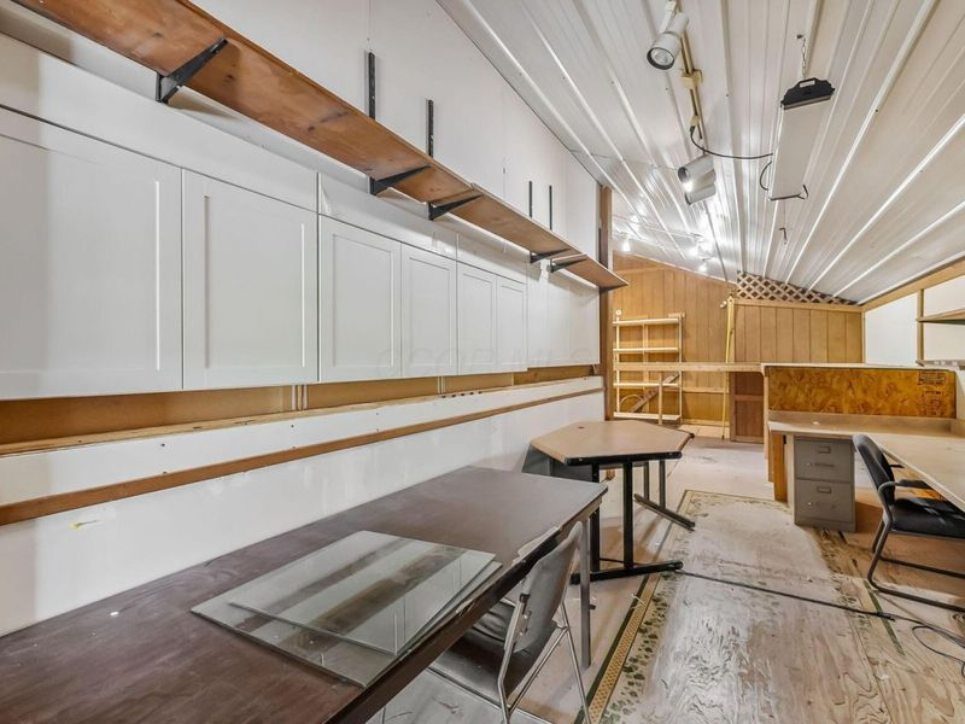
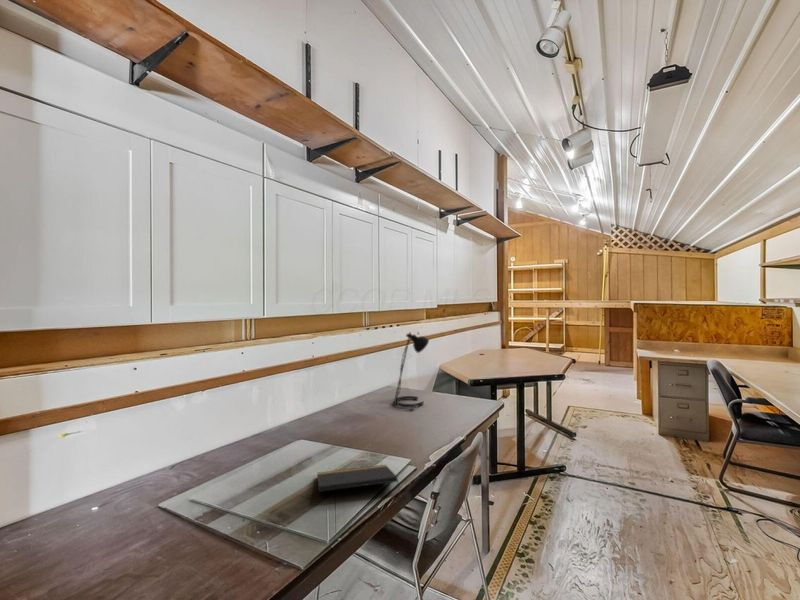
+ notepad (355, 477)
+ desk lamp (403, 366)
